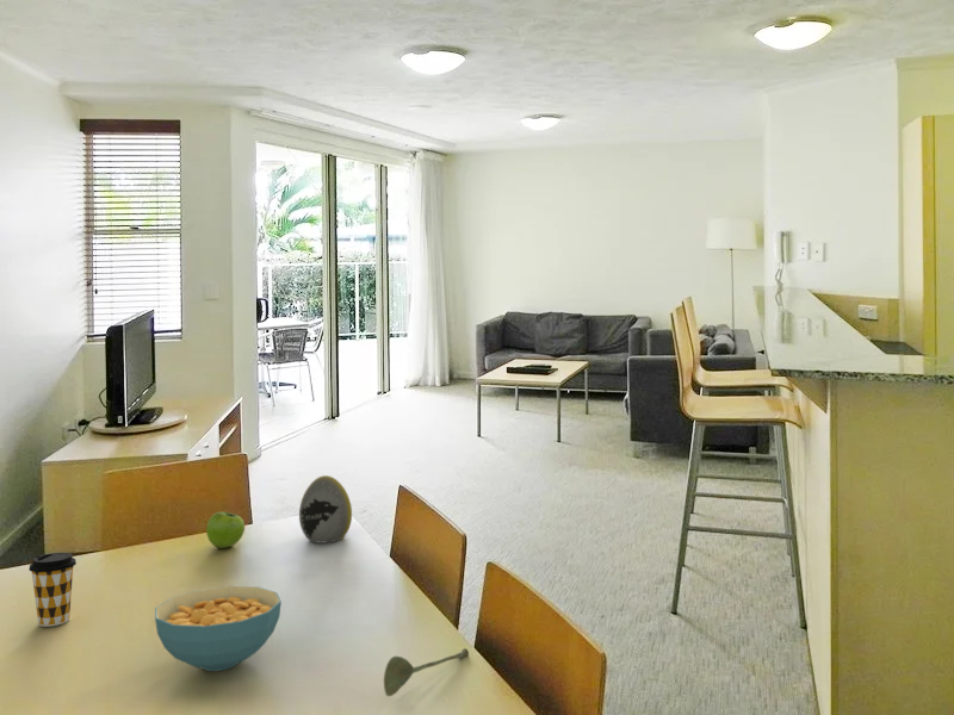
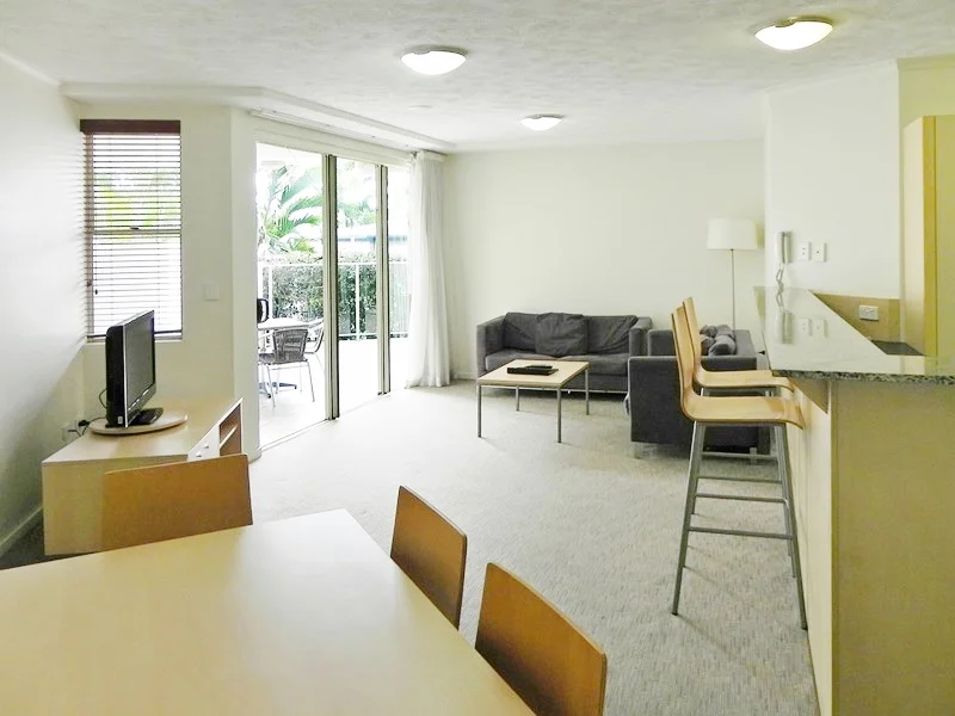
- soupspoon (426, 664)
- cereal bowl (218, 634)
- decorative egg (326, 506)
- coffee cup (52, 589)
- fruit (225, 528)
